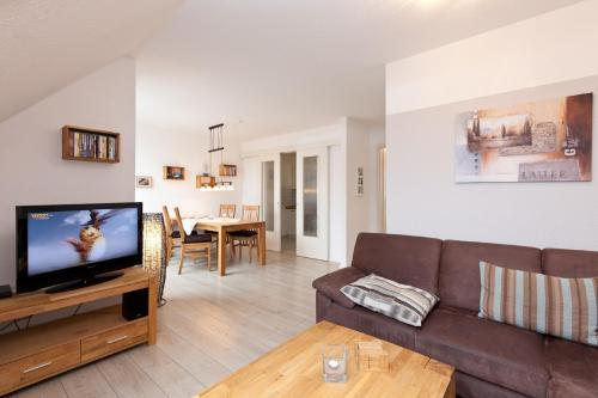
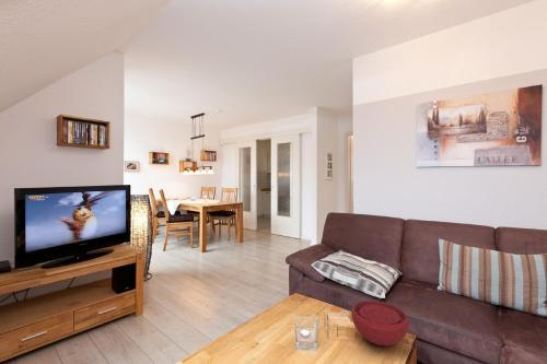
+ bowl (379, 326)
